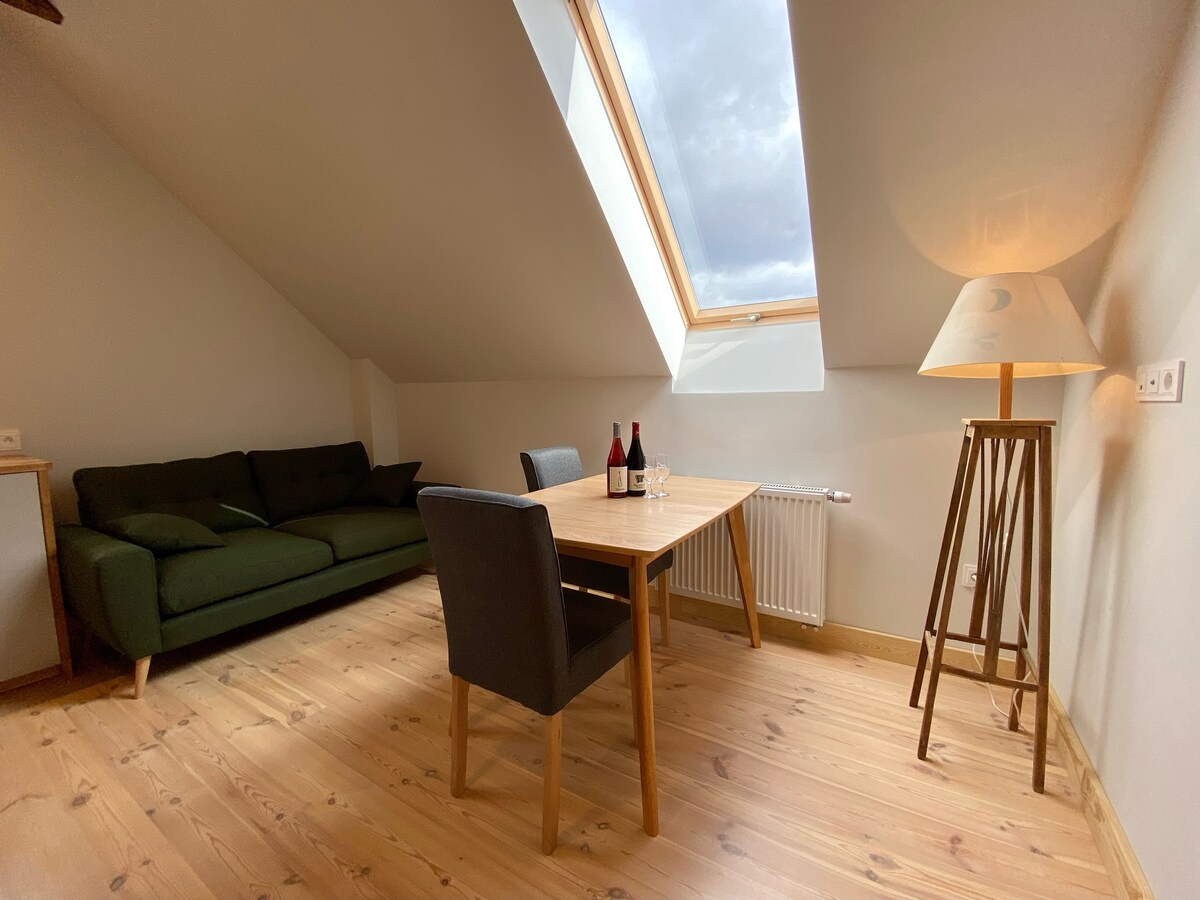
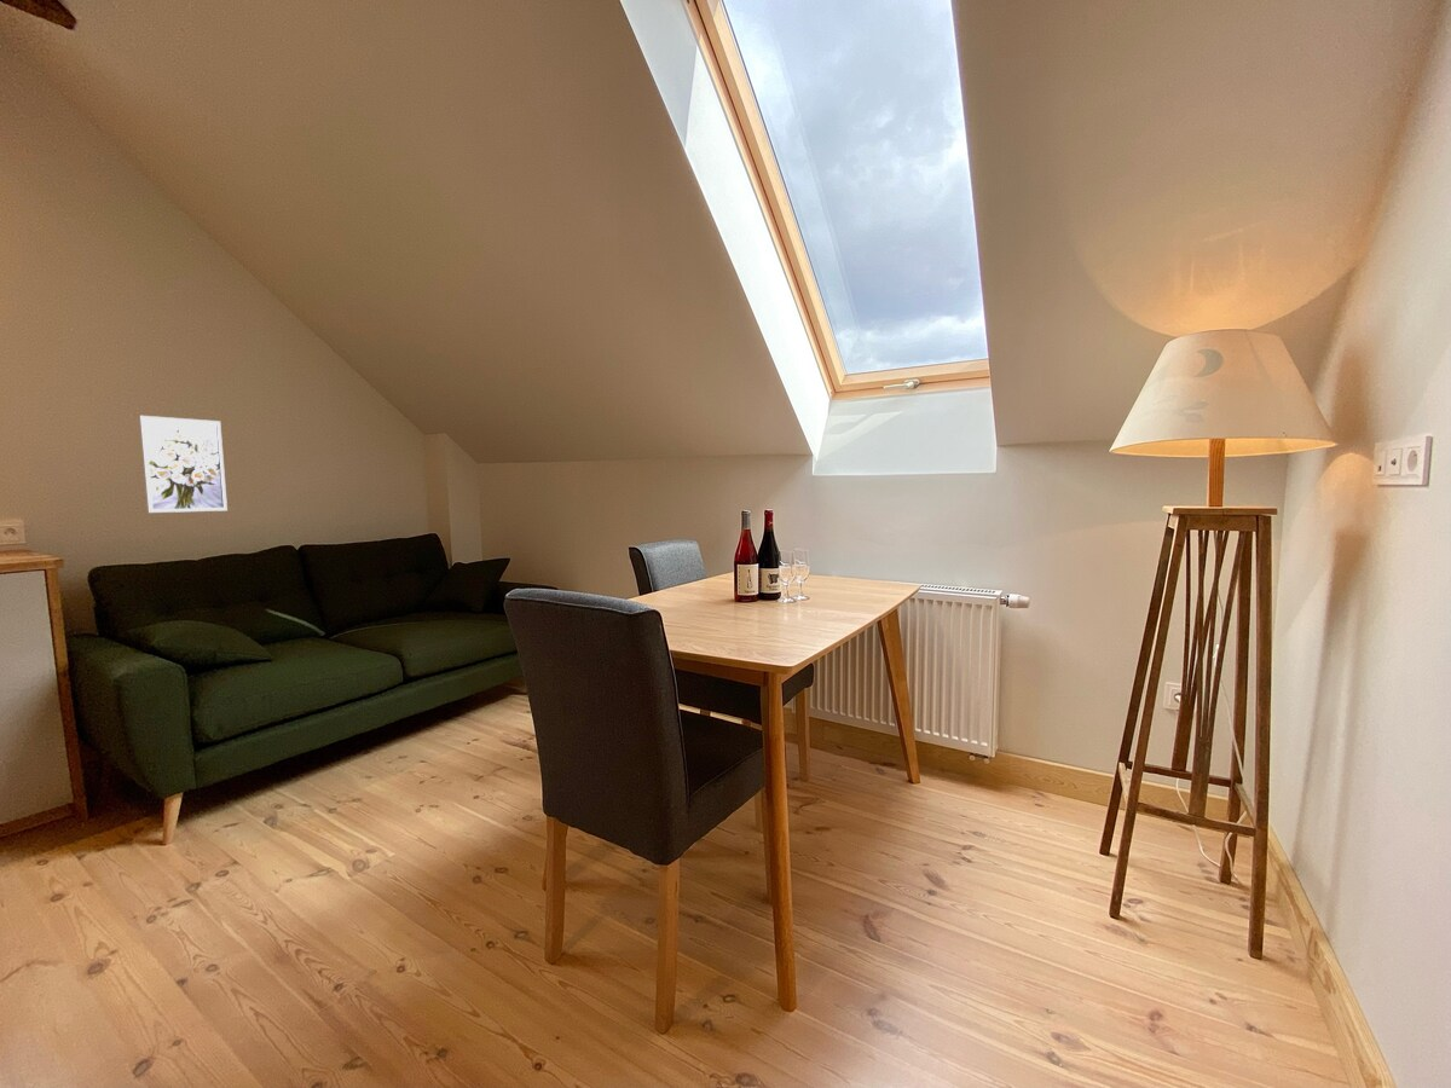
+ wall art (184, 464)
